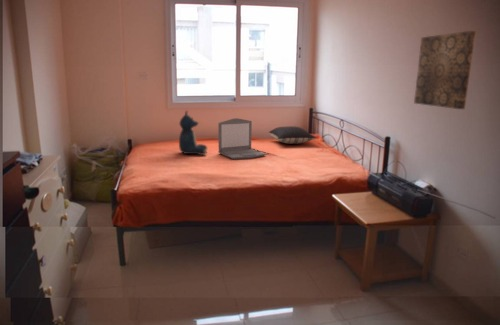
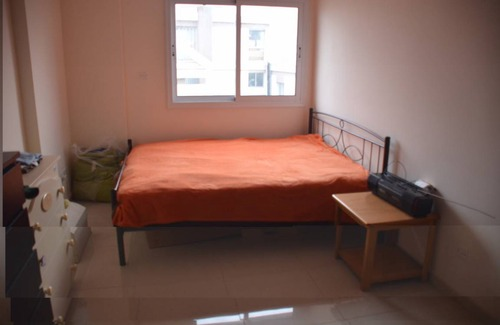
- teddy bear (193, 132)
- pillow (291, 135)
- wall art (441, 71)
- laptop (242, 137)
